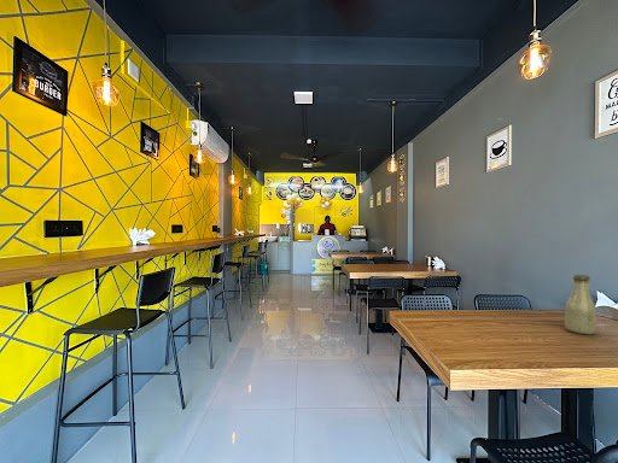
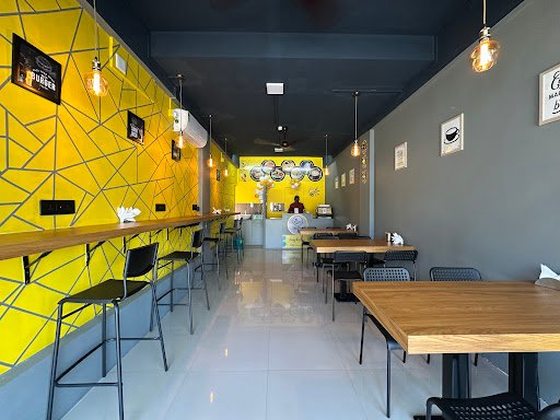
- bottle (579, 303)
